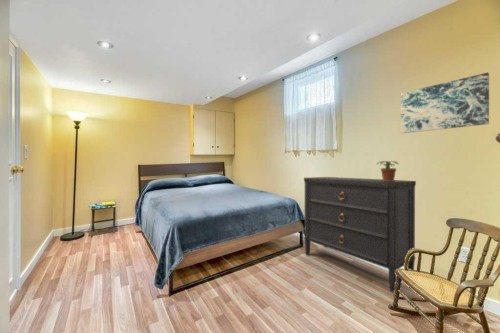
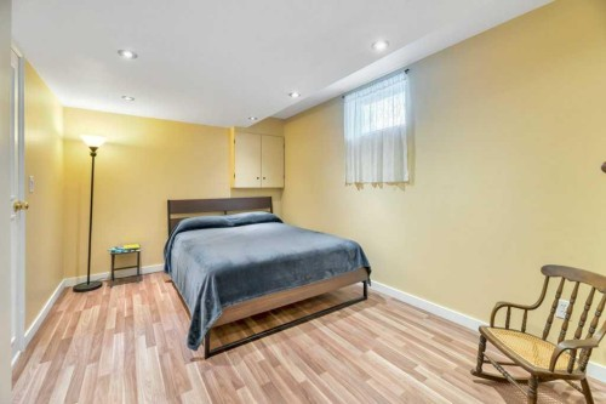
- potted plant (388, 170)
- dresser (352, 222)
- wall art (439, 106)
